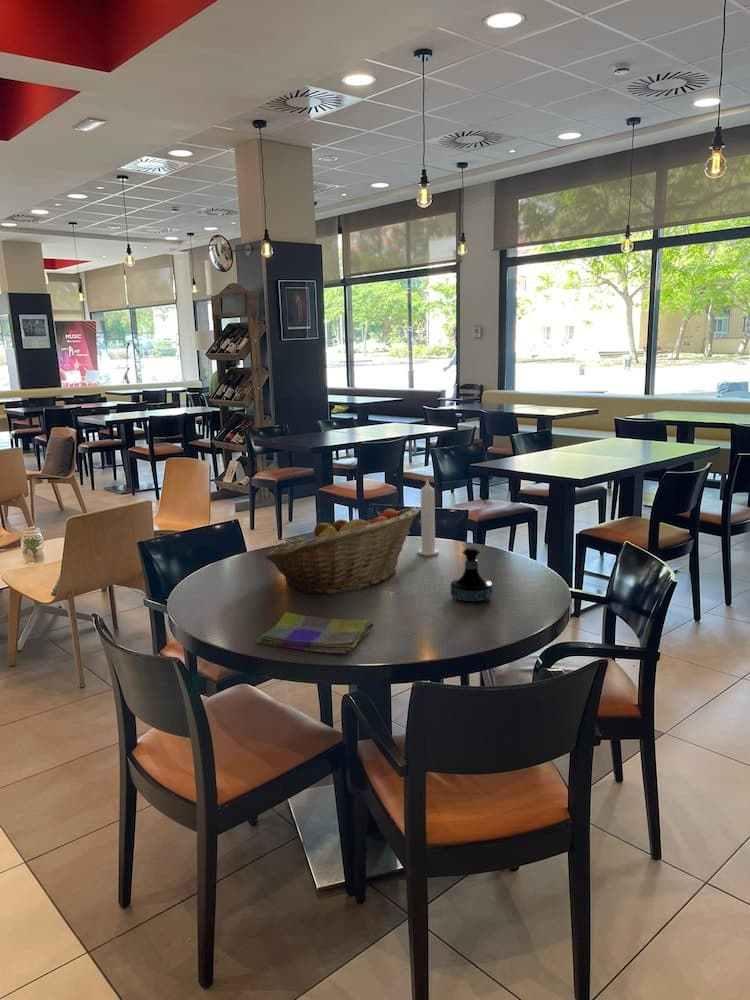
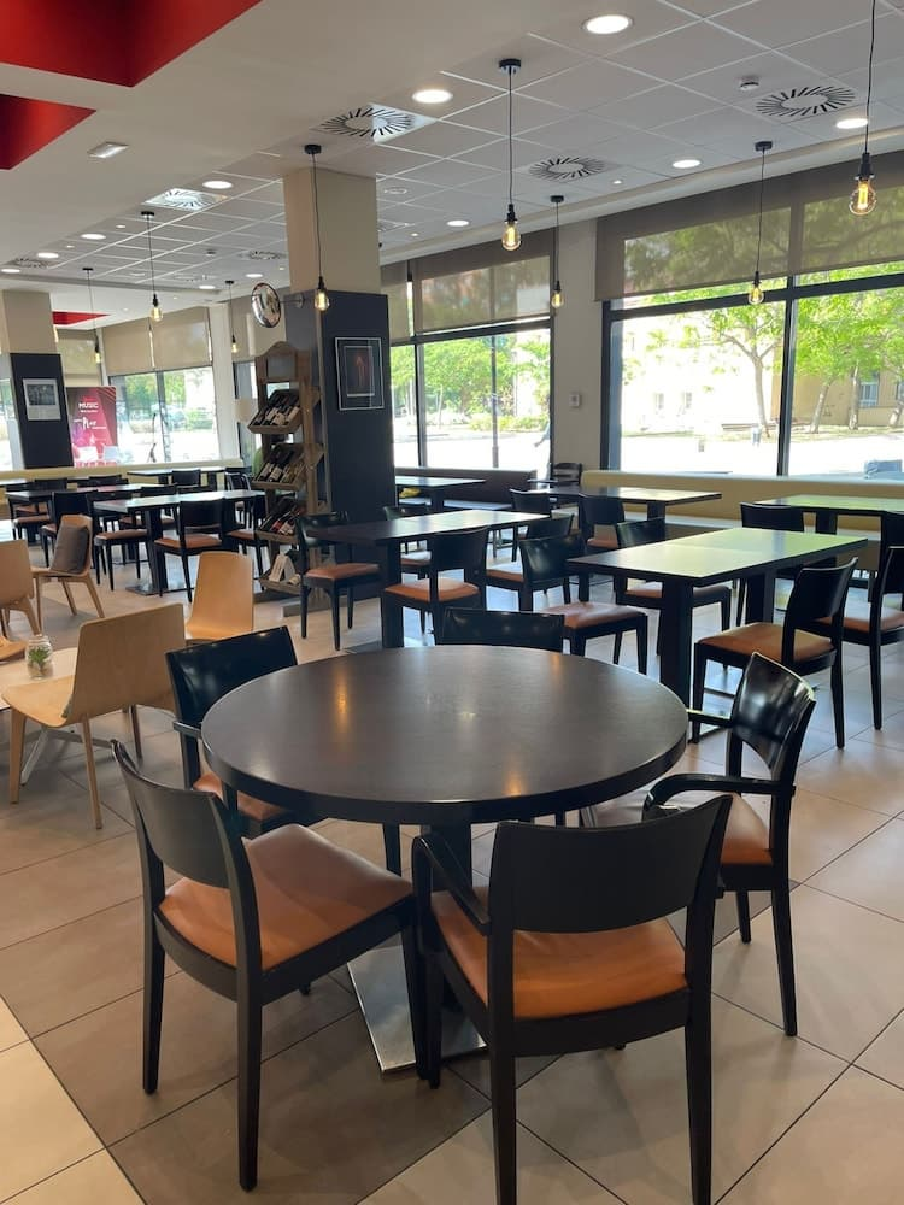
- dish towel (317, 631)
- candle (427, 516)
- fruit basket (346, 544)
- tequila bottle (471, 573)
